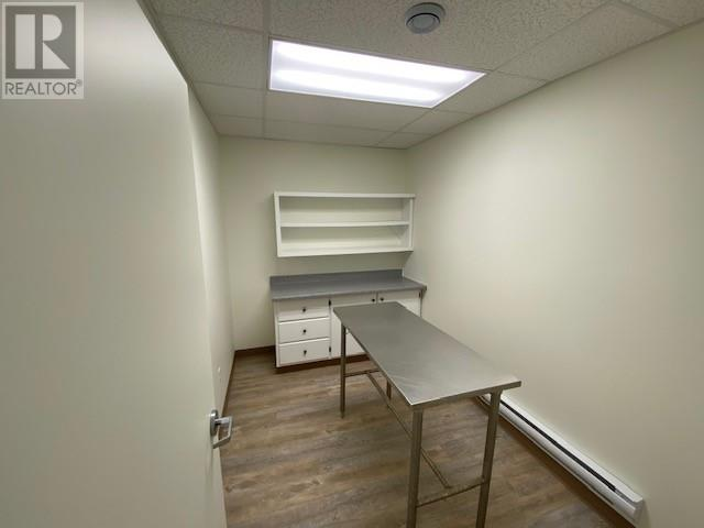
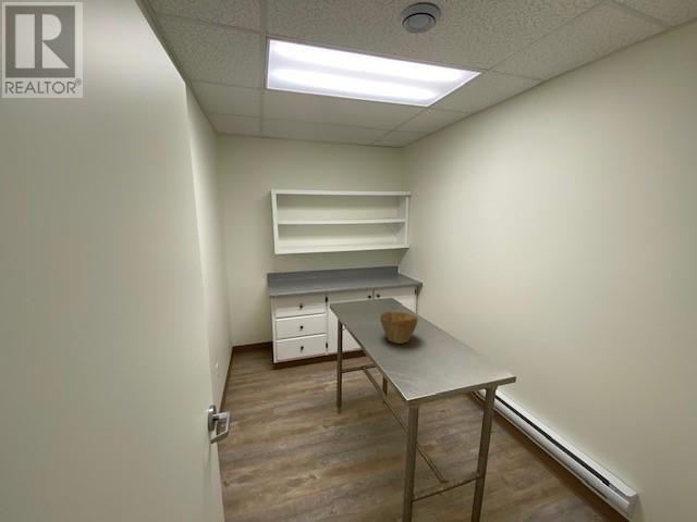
+ bowl (398, 327)
